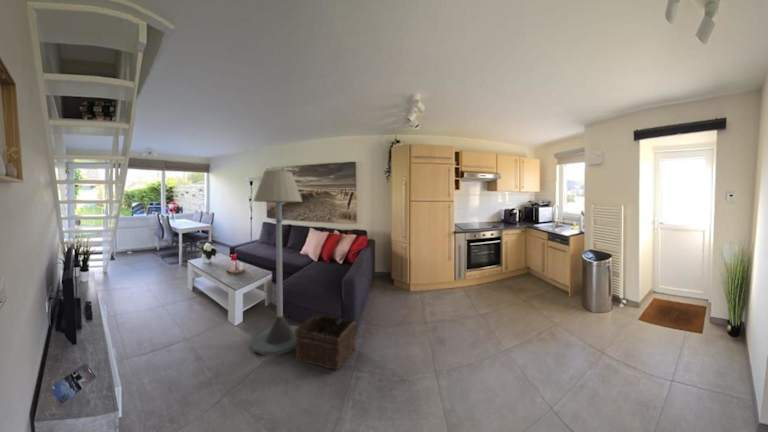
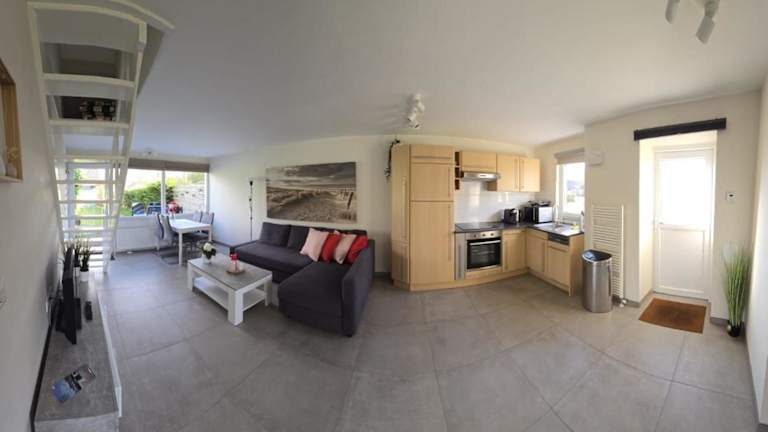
- floor lamp (279, 256)
- basket (329, 334)
